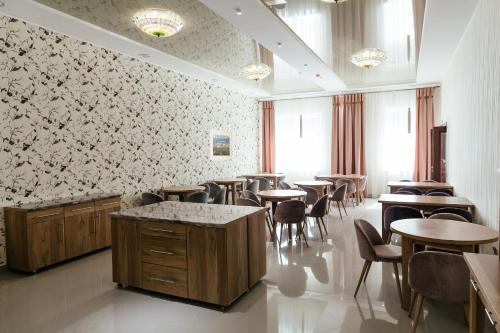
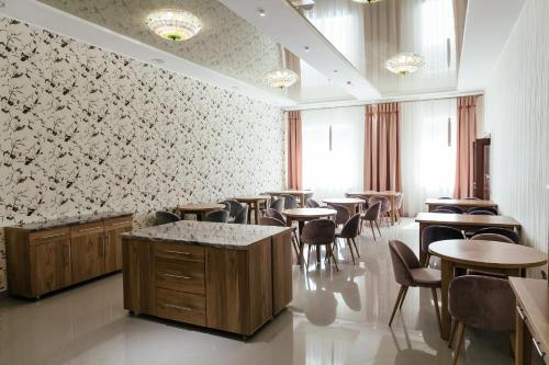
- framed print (221, 145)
